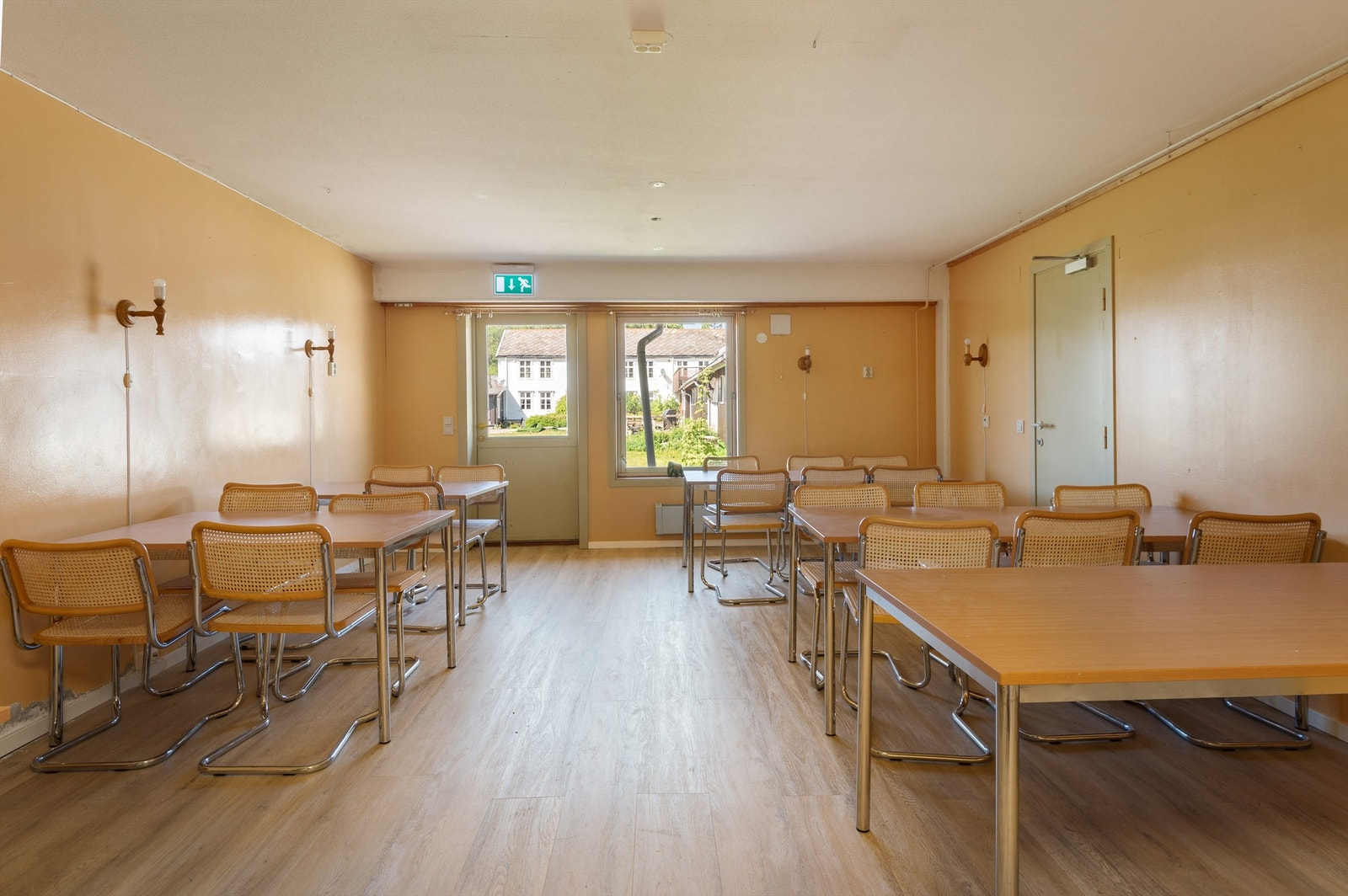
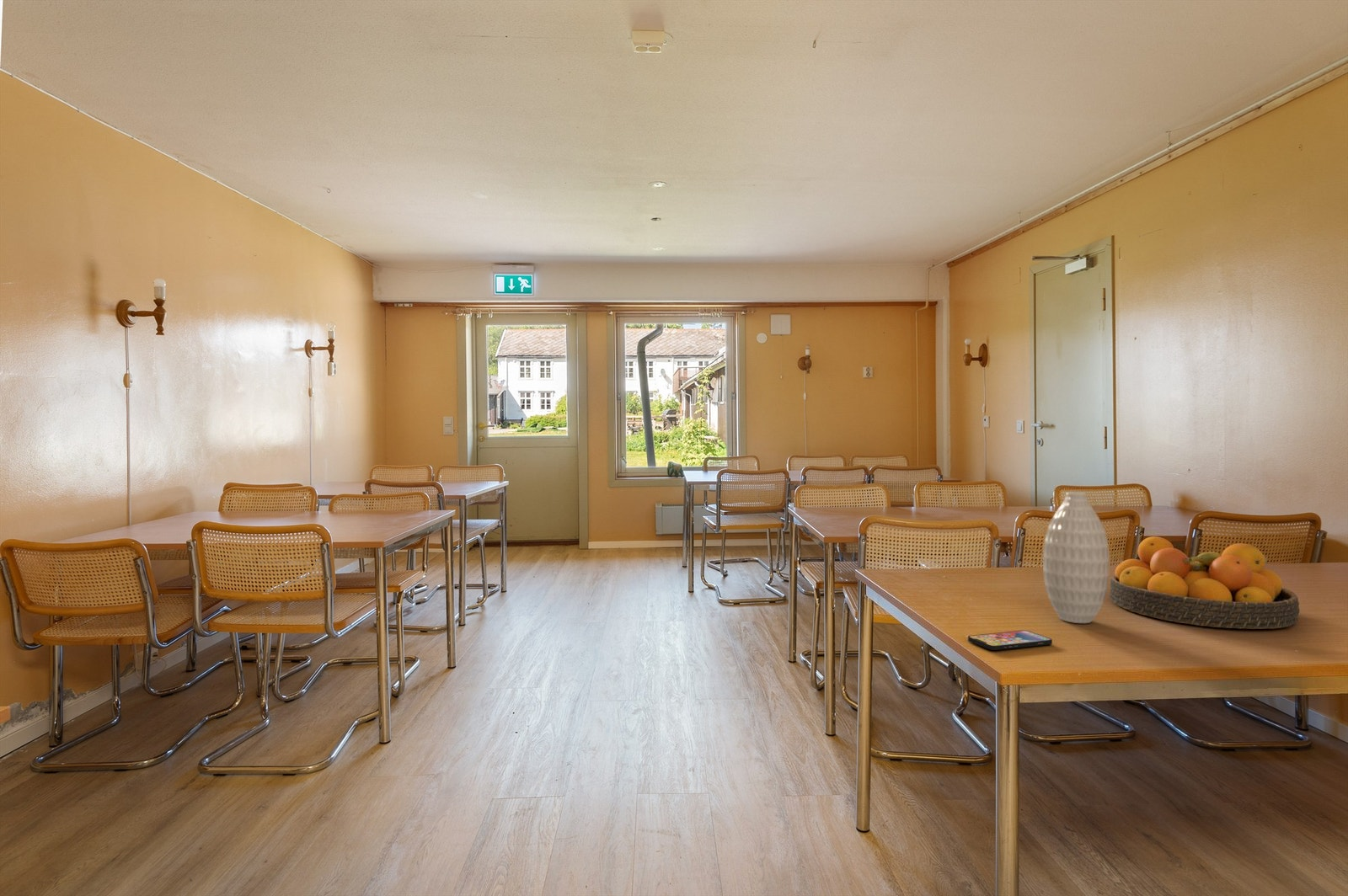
+ fruit bowl (1198, 575)
+ vase (1075, 556)
+ smartphone (1009, 639)
